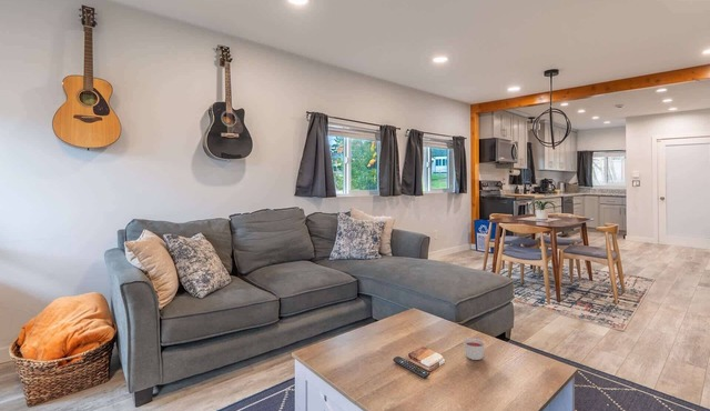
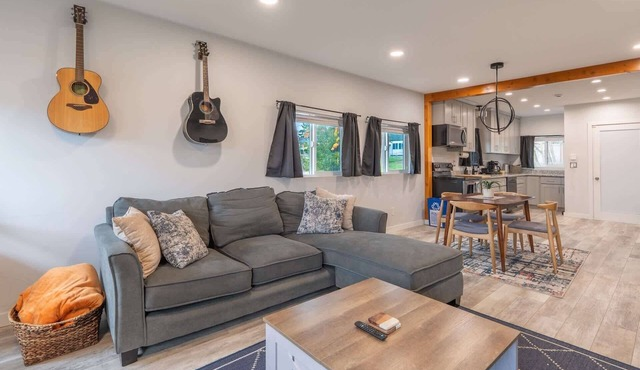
- candle (474, 349)
